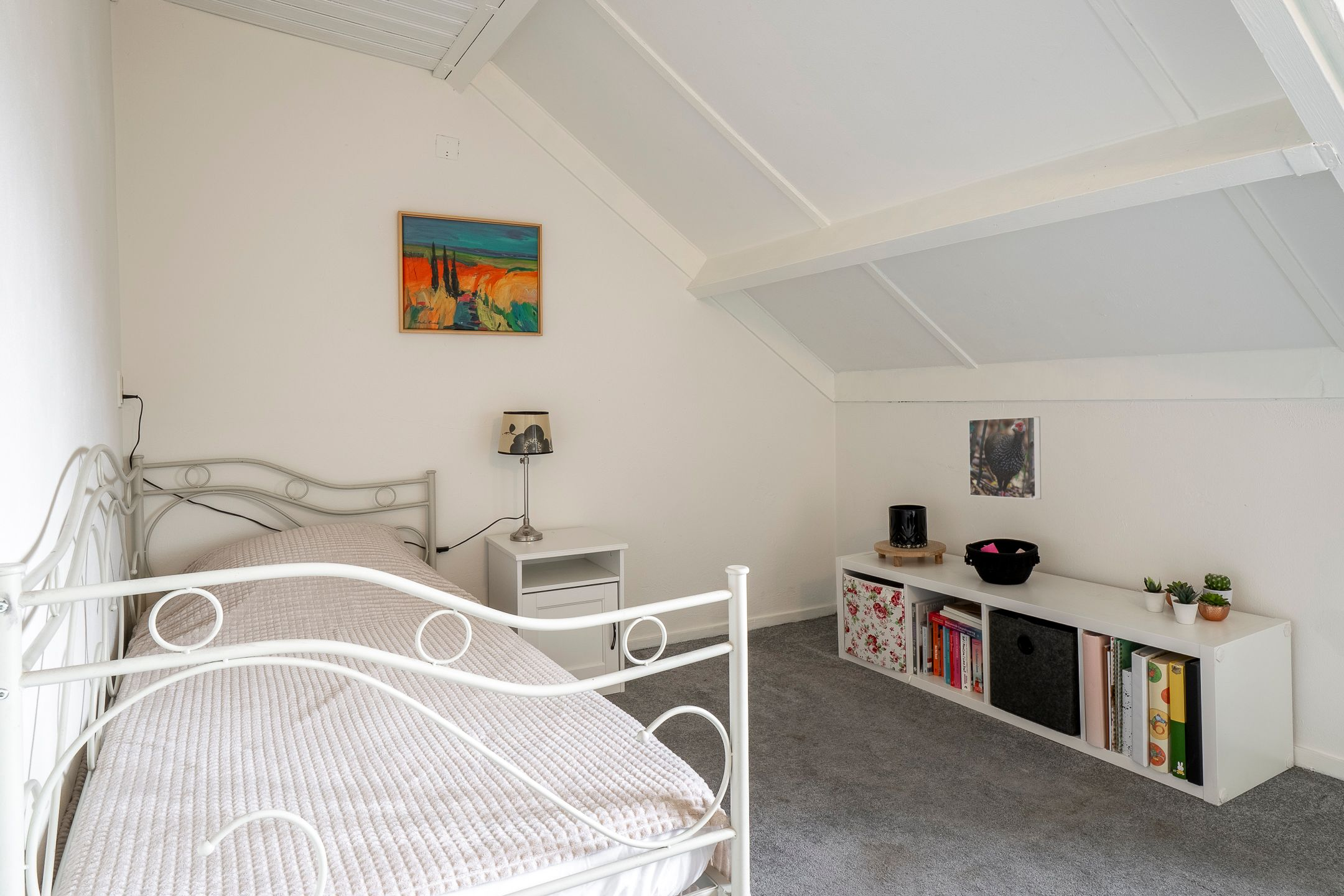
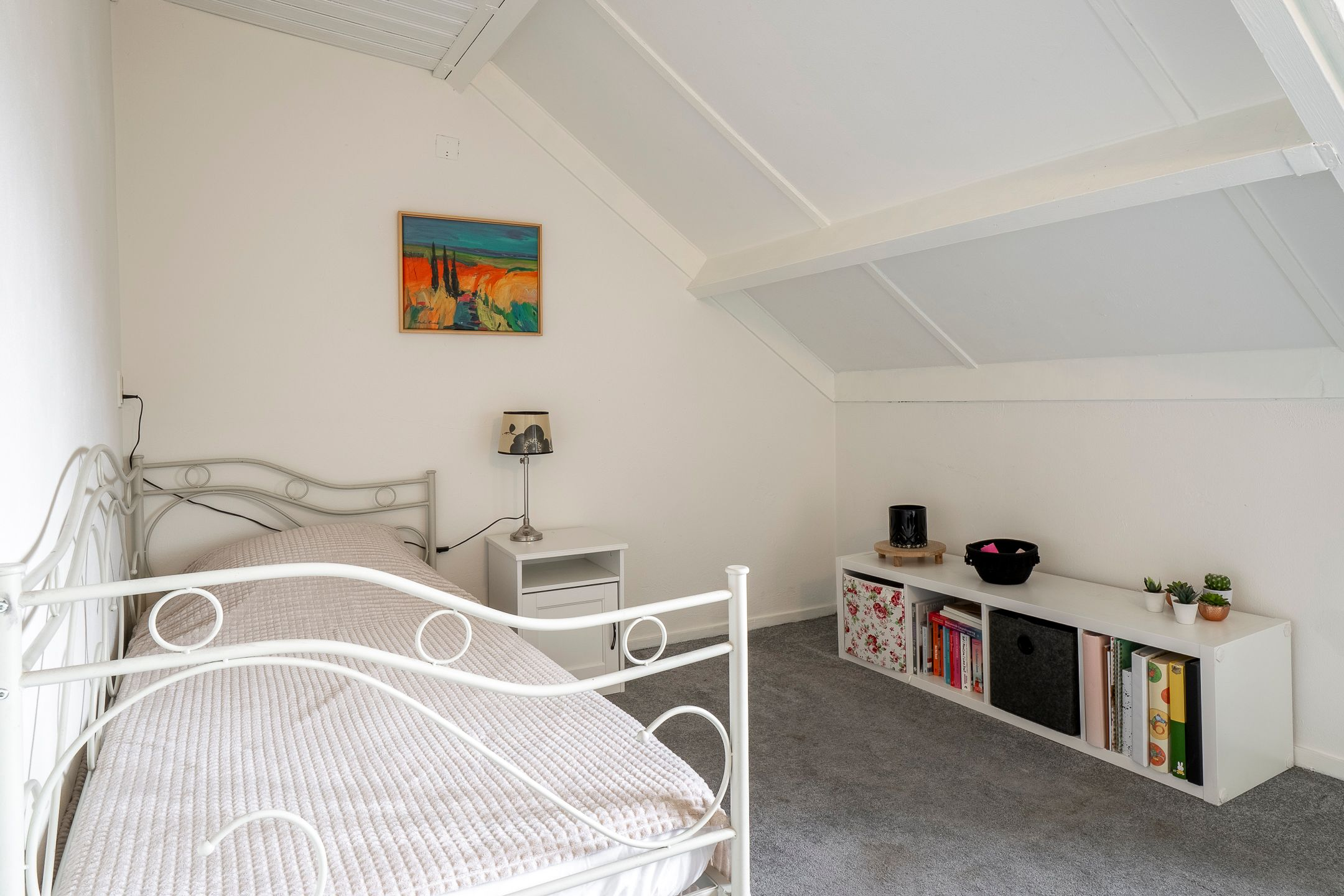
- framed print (1003, 457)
